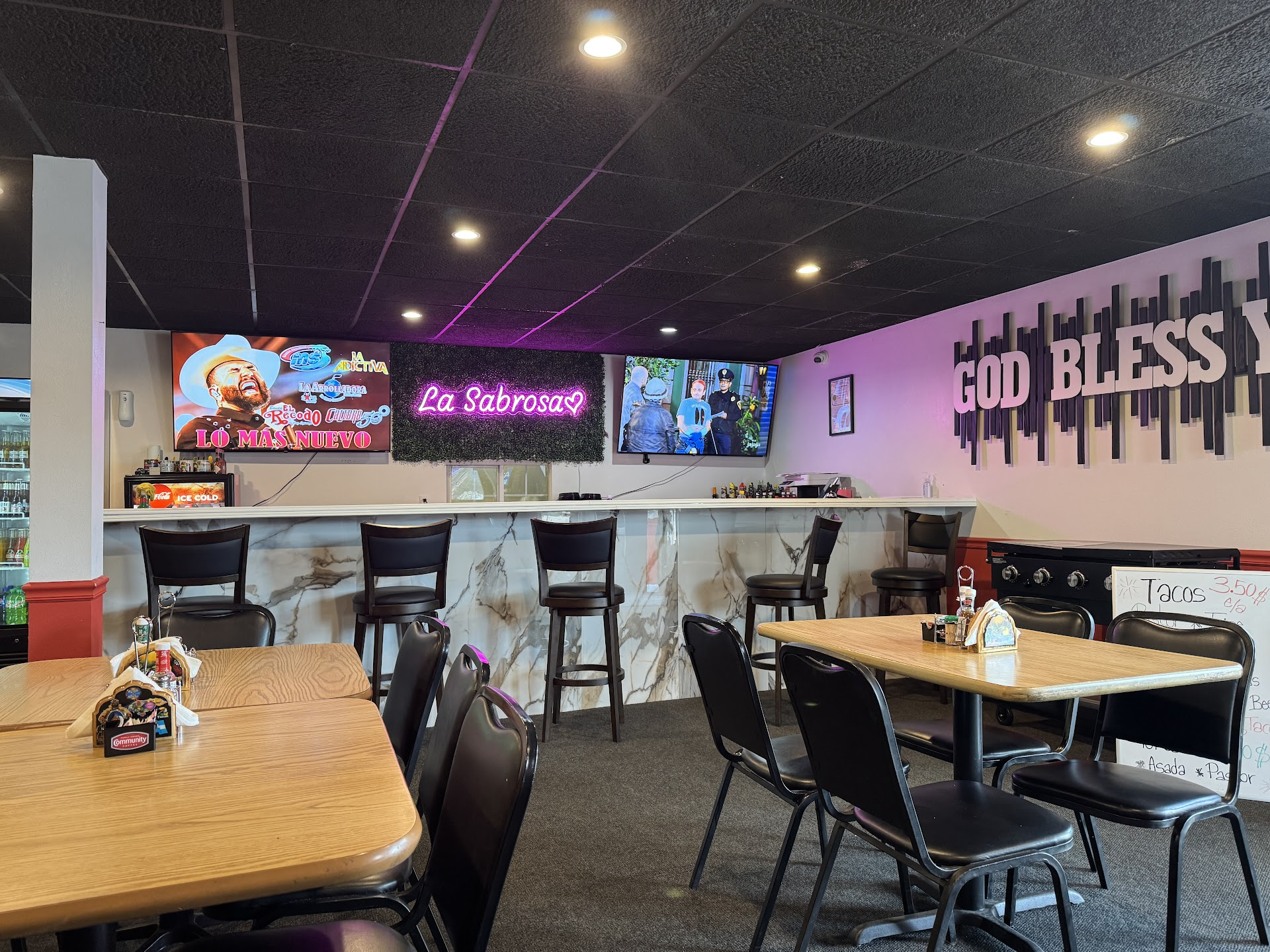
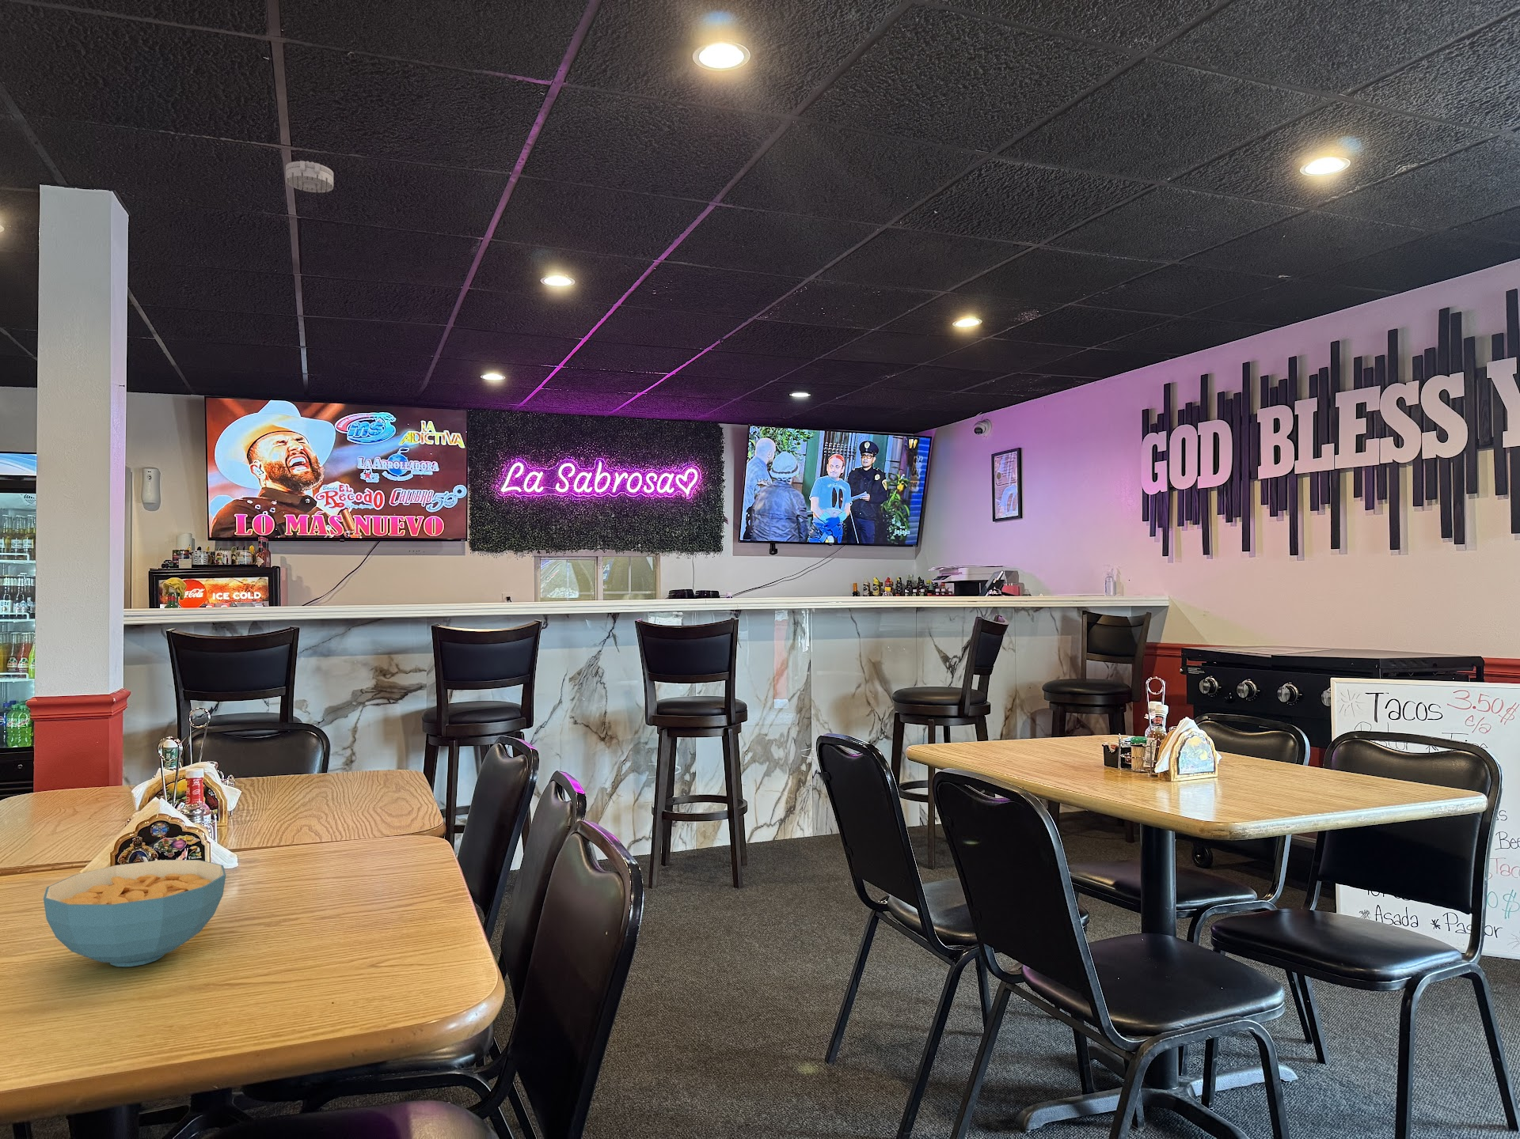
+ cereal bowl (138, 919)
+ smoke detector (310, 176)
